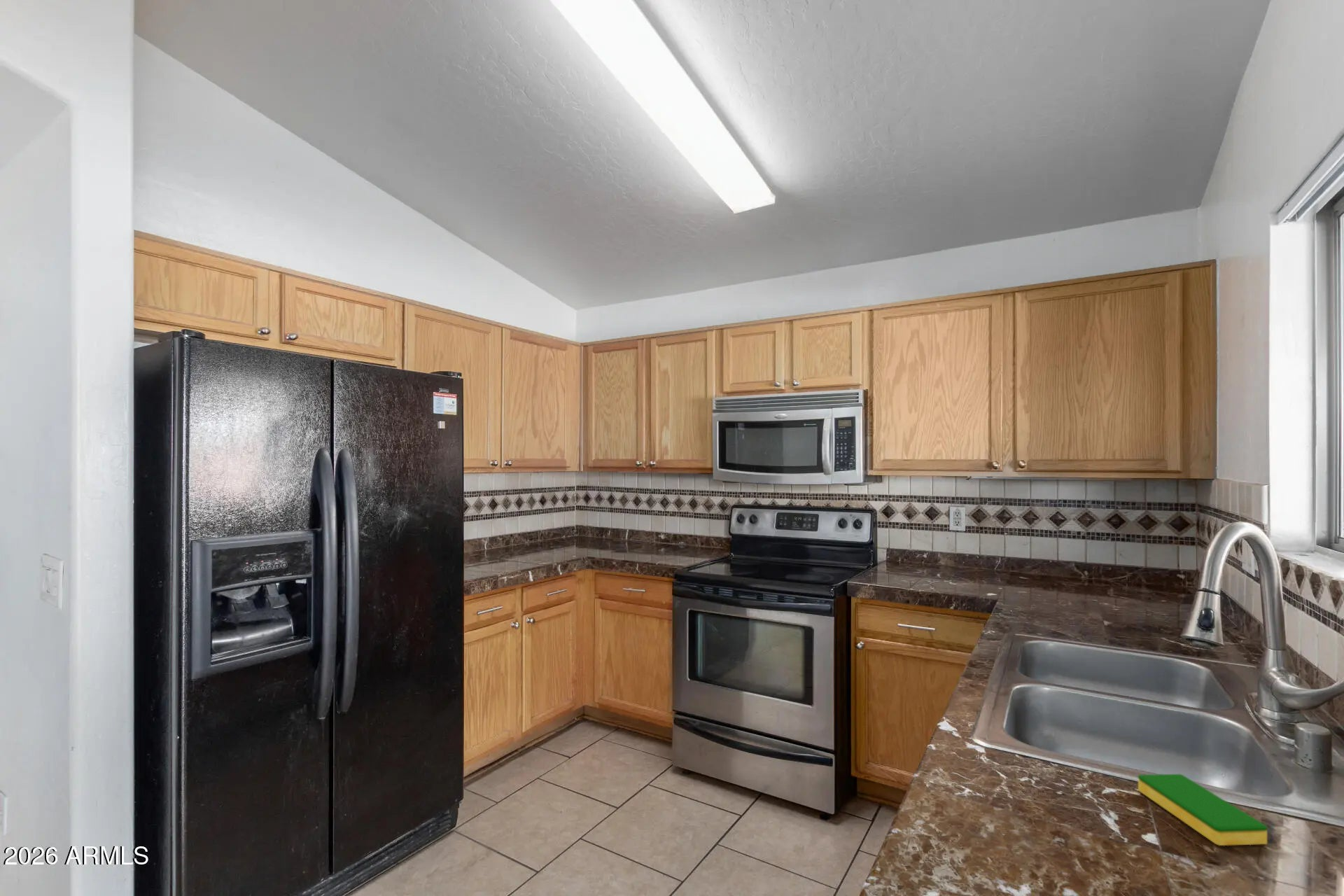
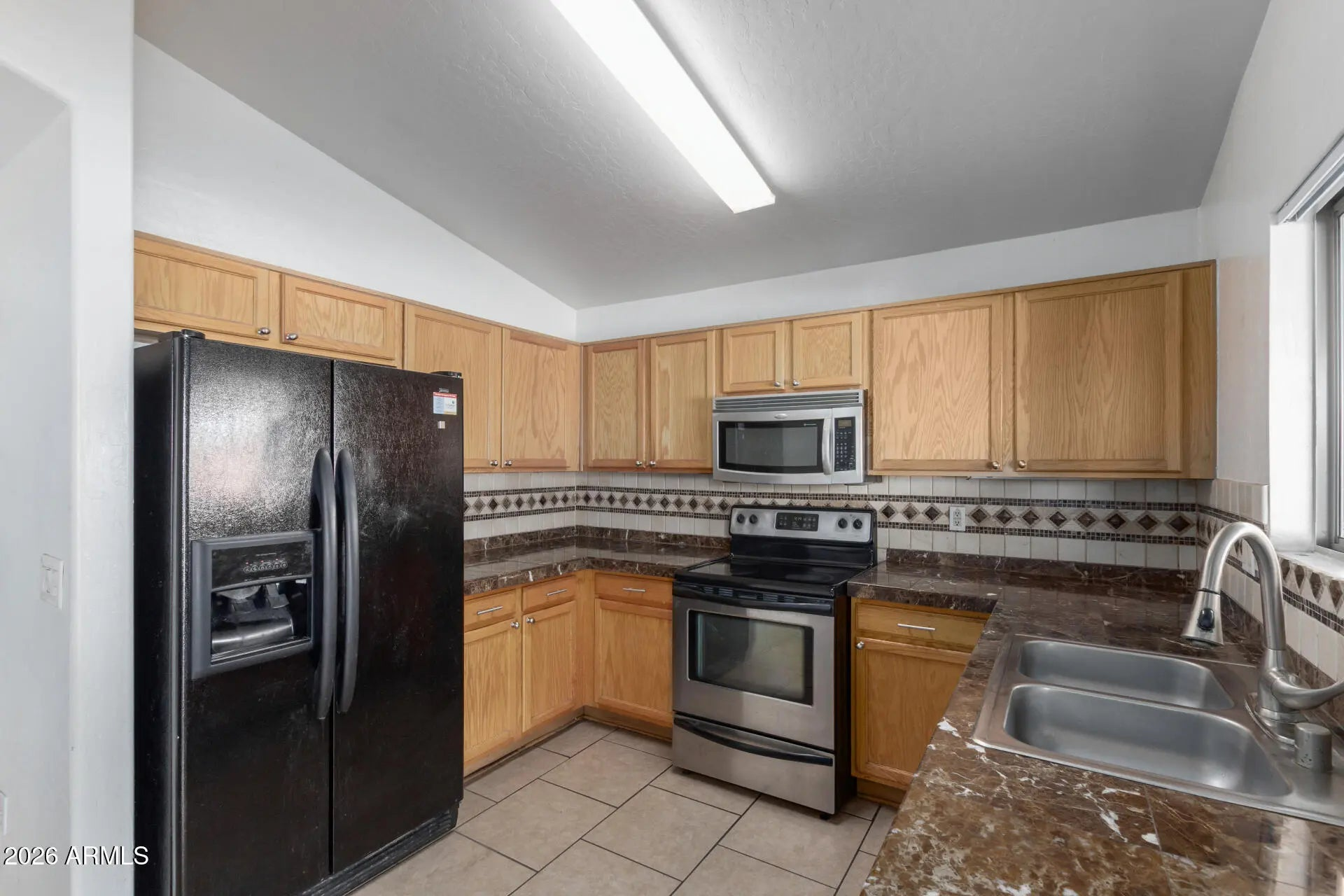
- dish sponge (1198, 806)
